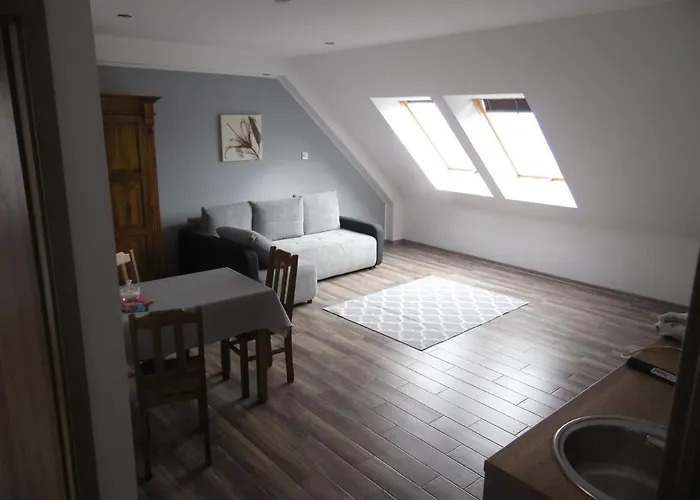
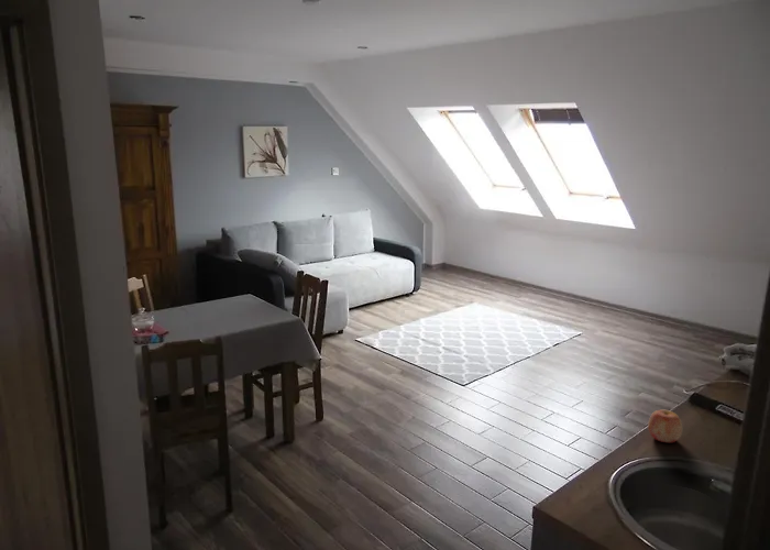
+ apple (664, 426)
